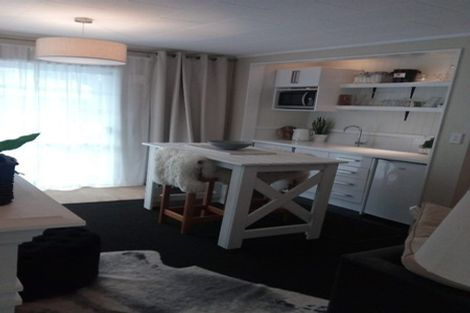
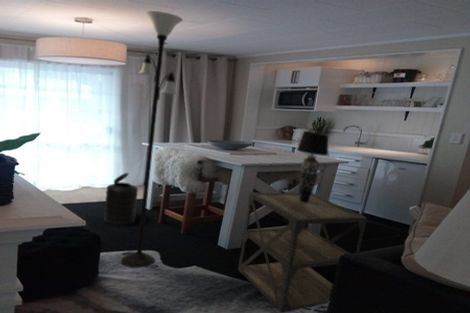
+ floor lamp (150, 144)
+ trash can (121, 196)
+ side table (298, 245)
+ table lamp (310, 166)
